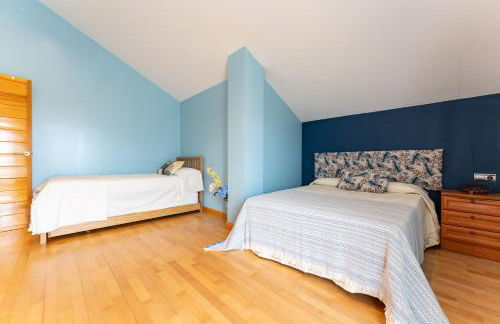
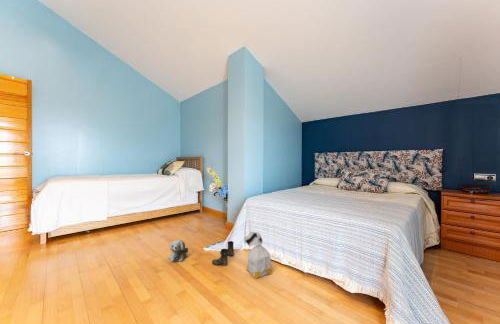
+ bag (258, 251)
+ boots (223, 252)
+ plush toy (180, 247)
